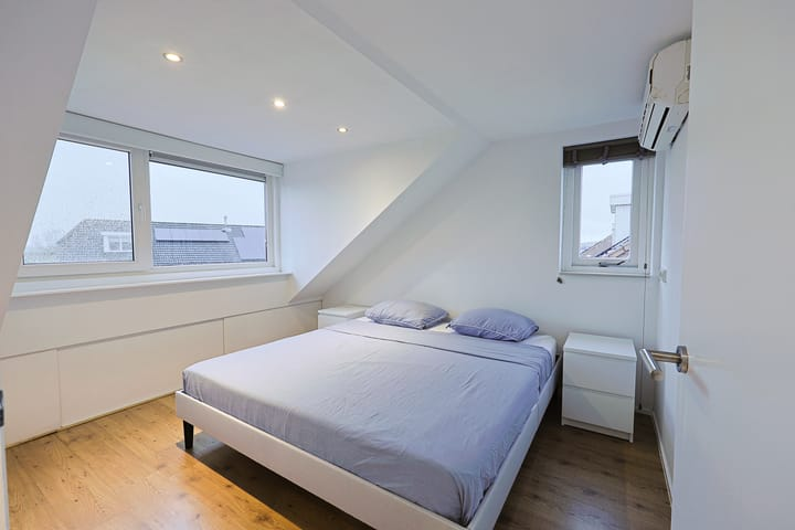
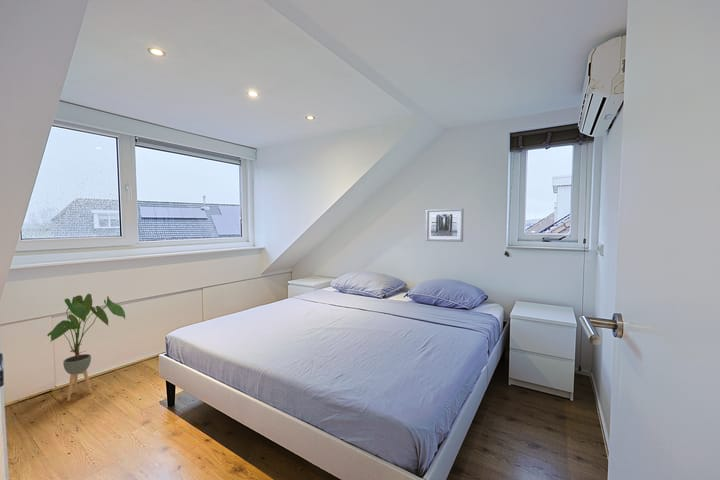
+ wall art (444, 225)
+ house plant (80, 342)
